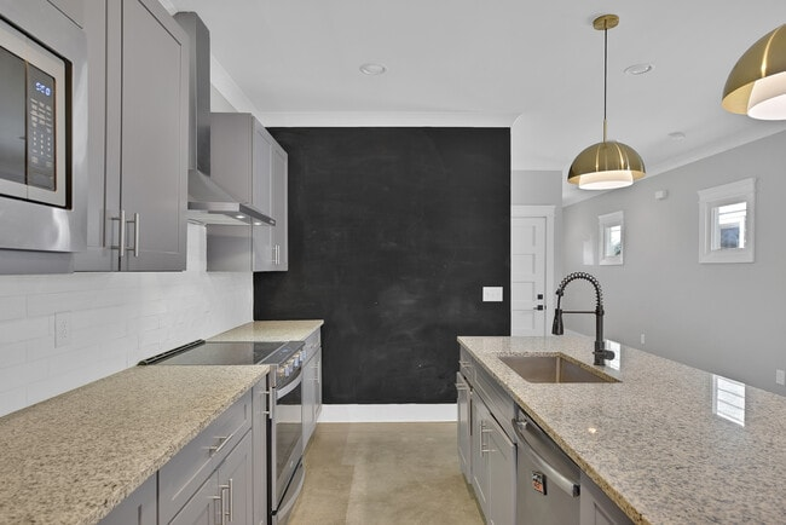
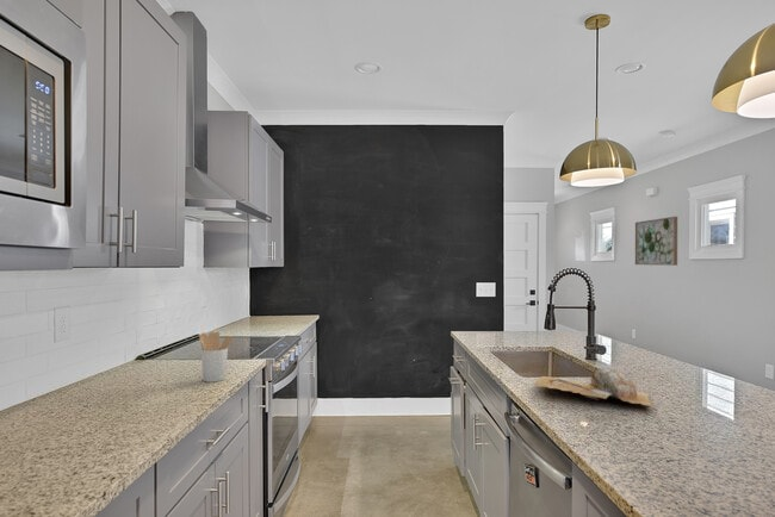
+ chopping board (590, 380)
+ utensil holder (212, 355)
+ wall art (653, 242)
